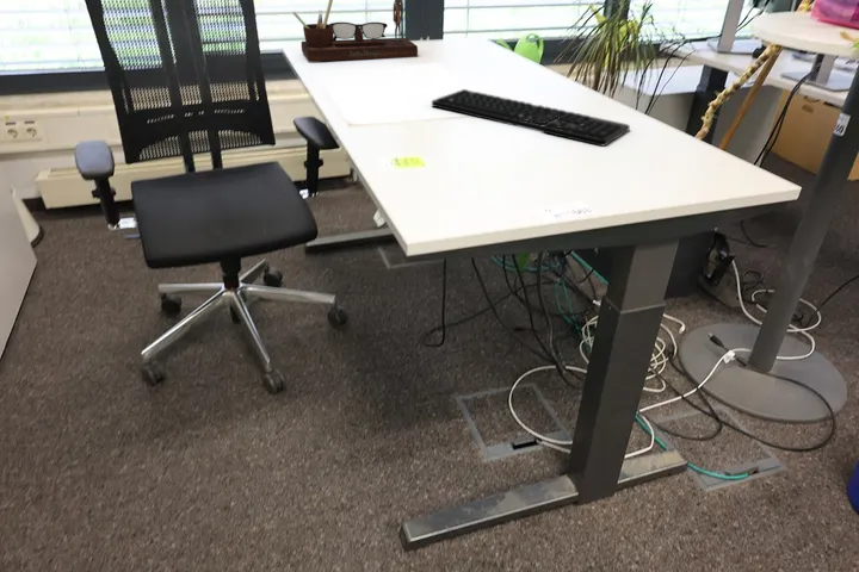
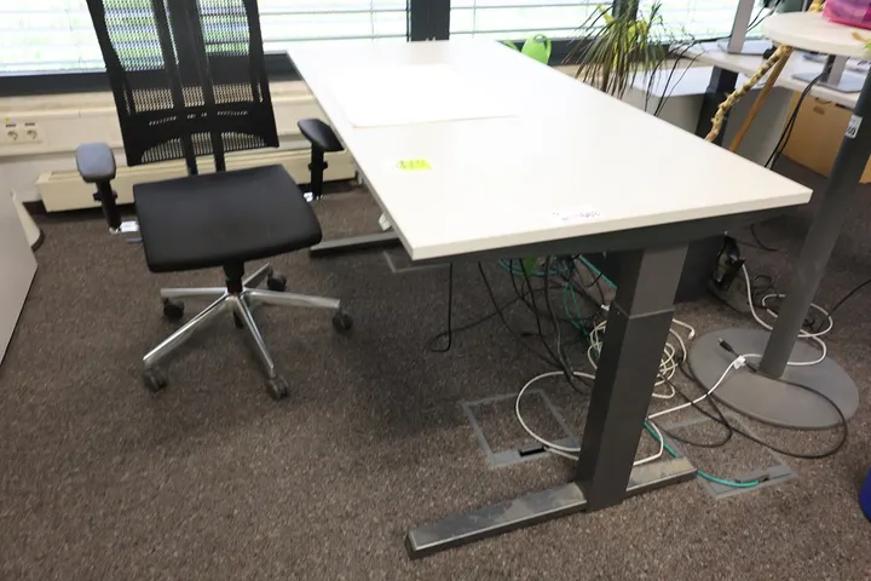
- desk organizer (353, 25)
- computer keyboard (525, 113)
